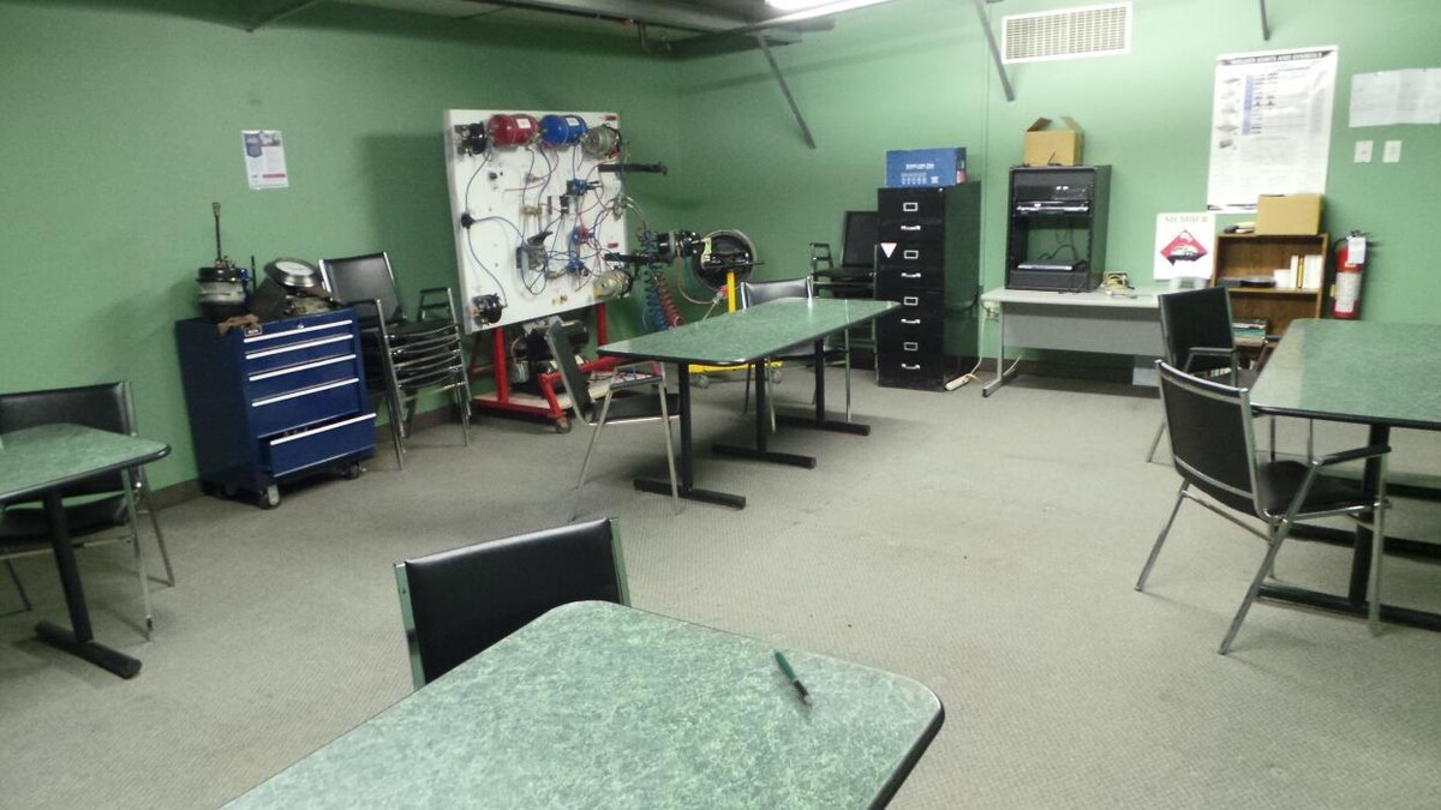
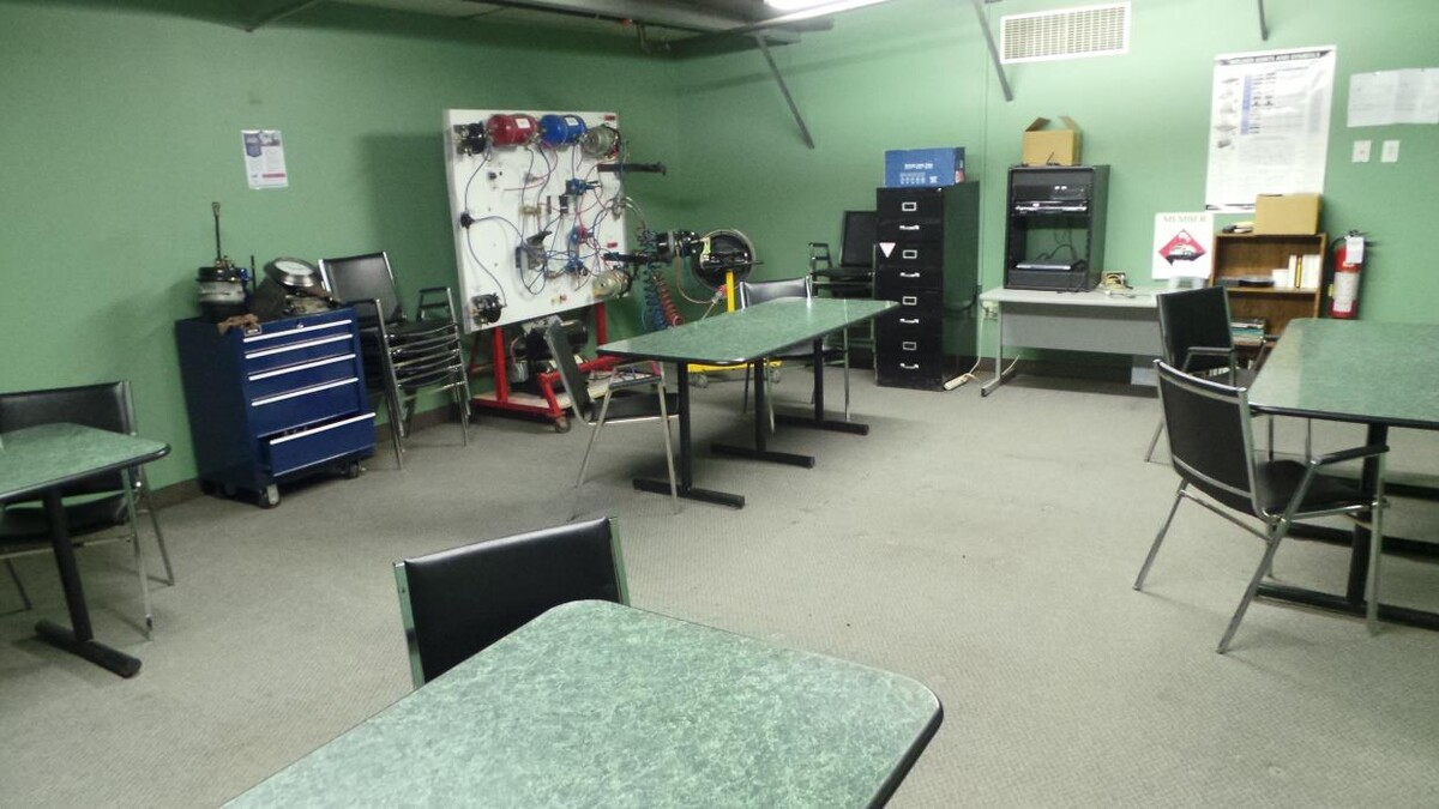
- pen (791, 676)
